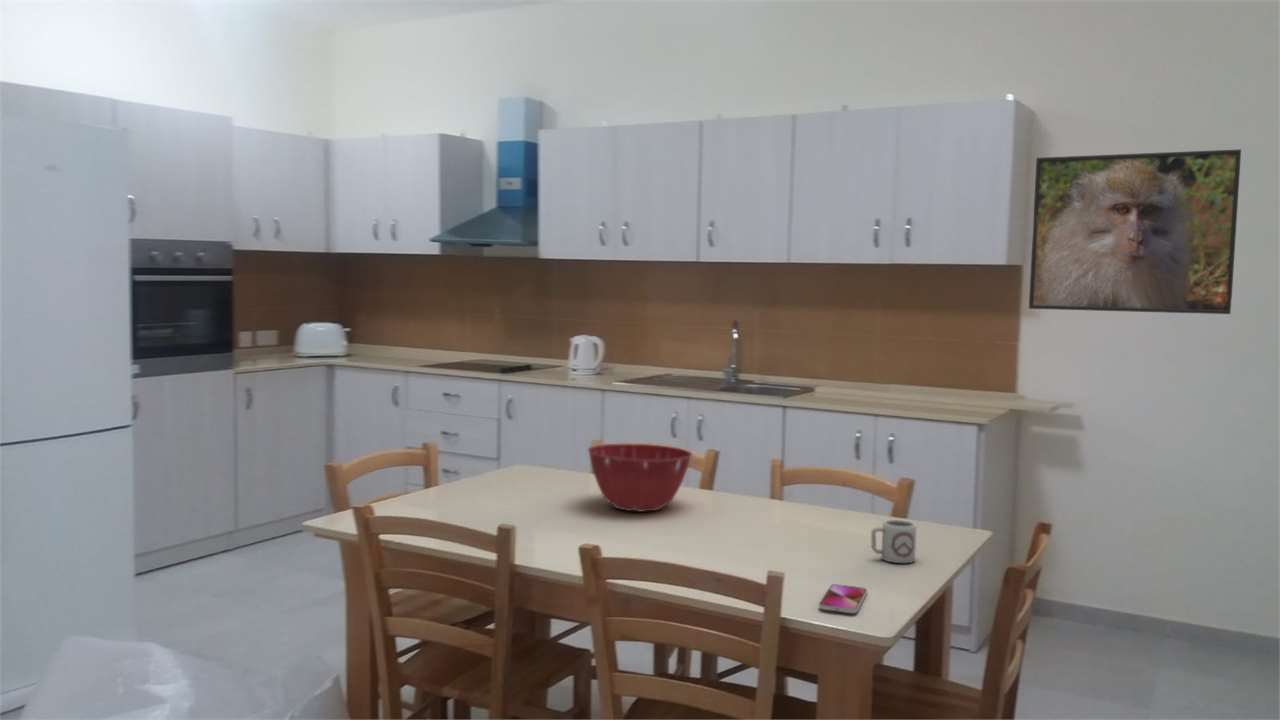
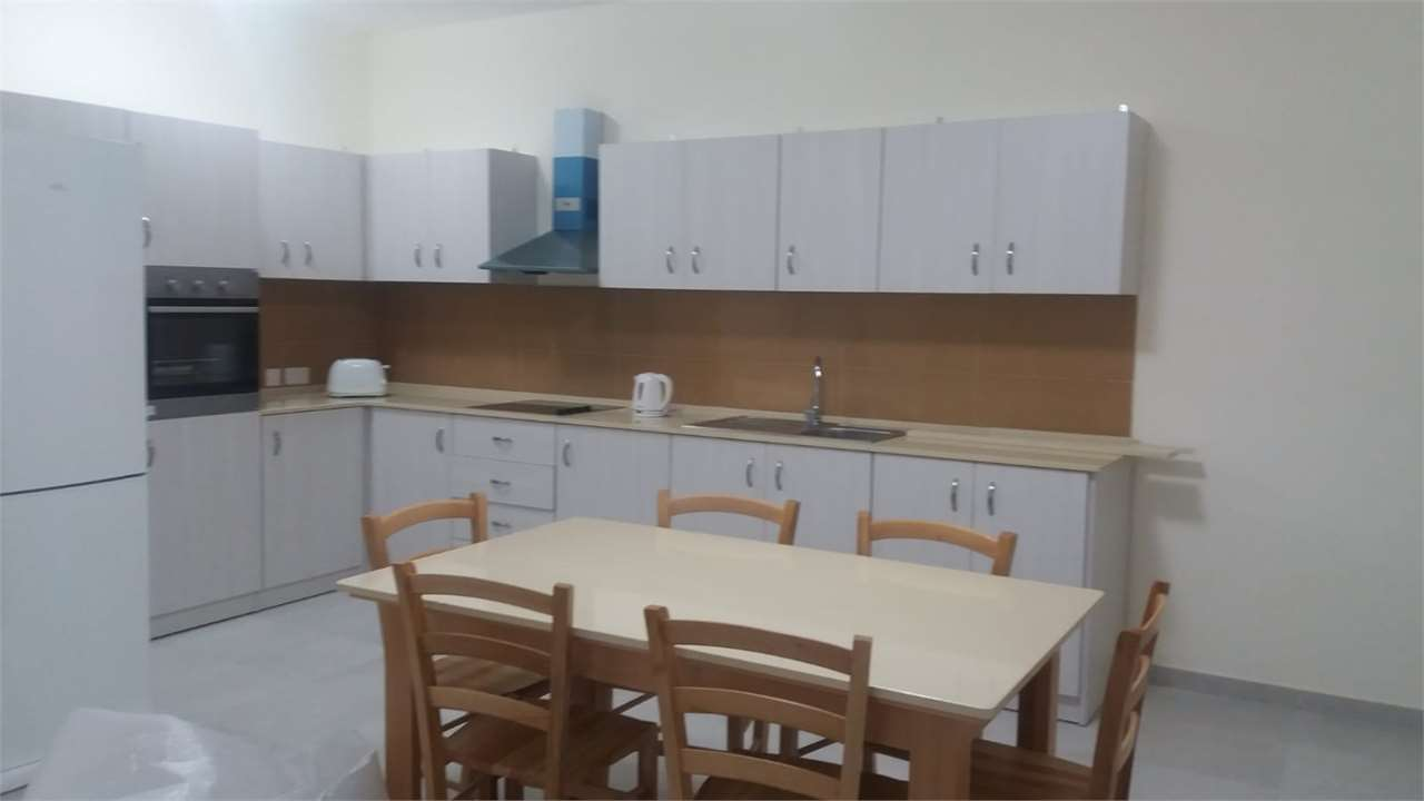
- smartphone (843, 598)
- mixing bowl (639, 478)
- cup (893, 541)
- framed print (1129, 233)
